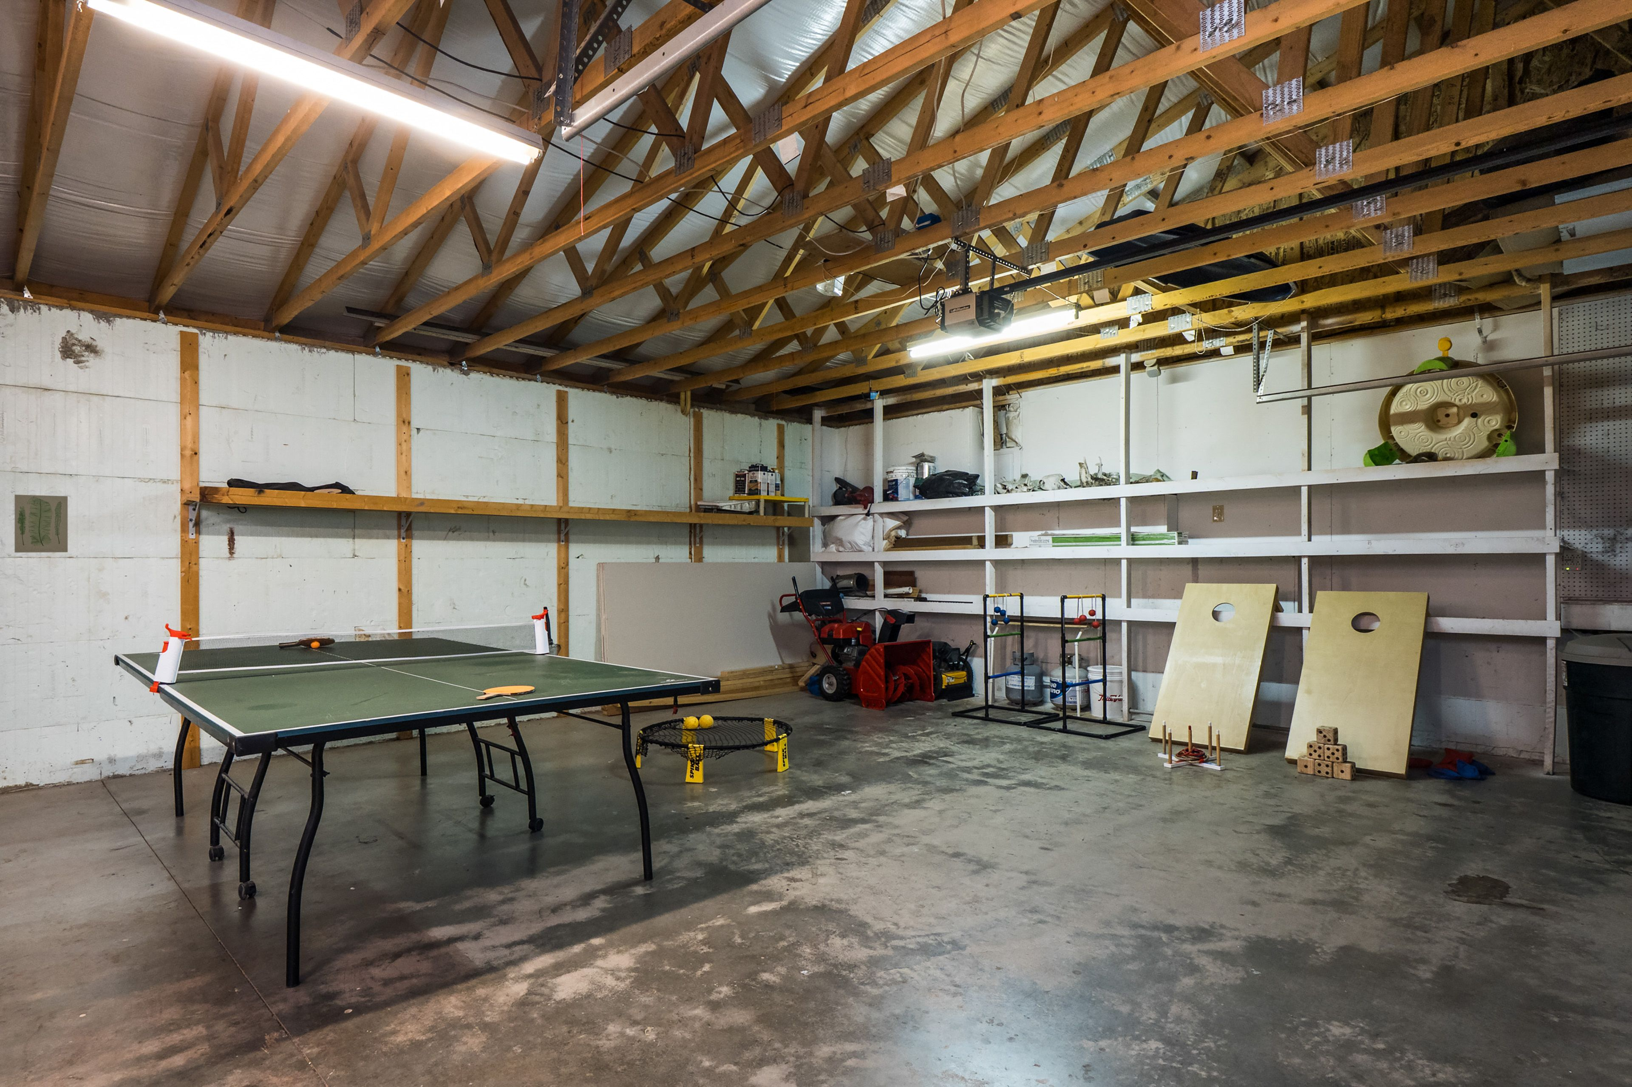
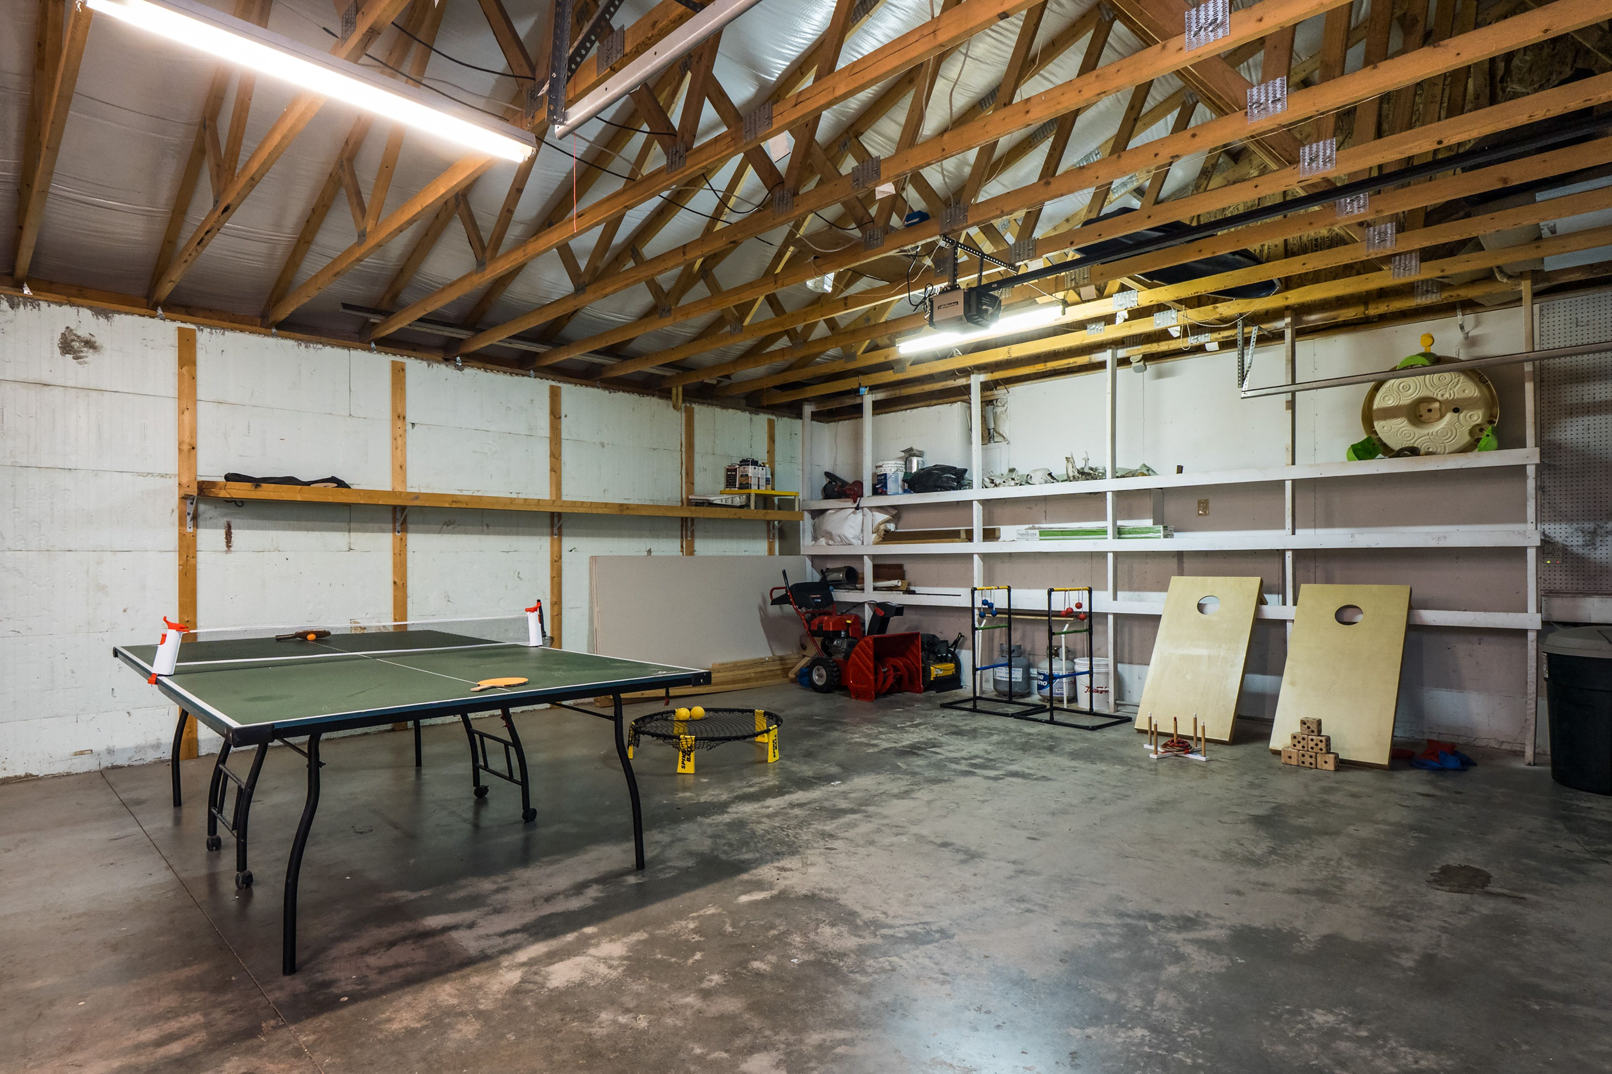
- wall art (41, 524)
